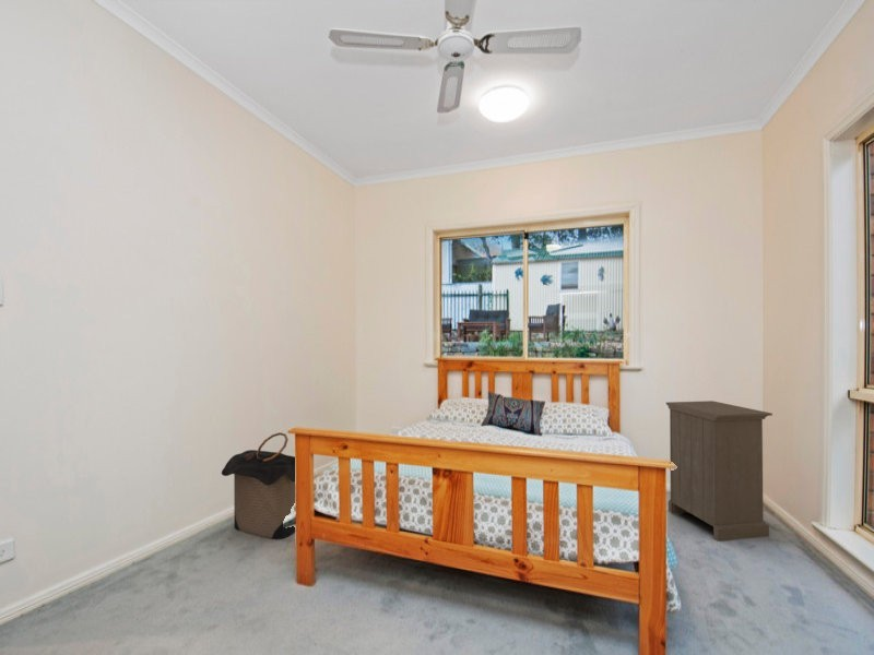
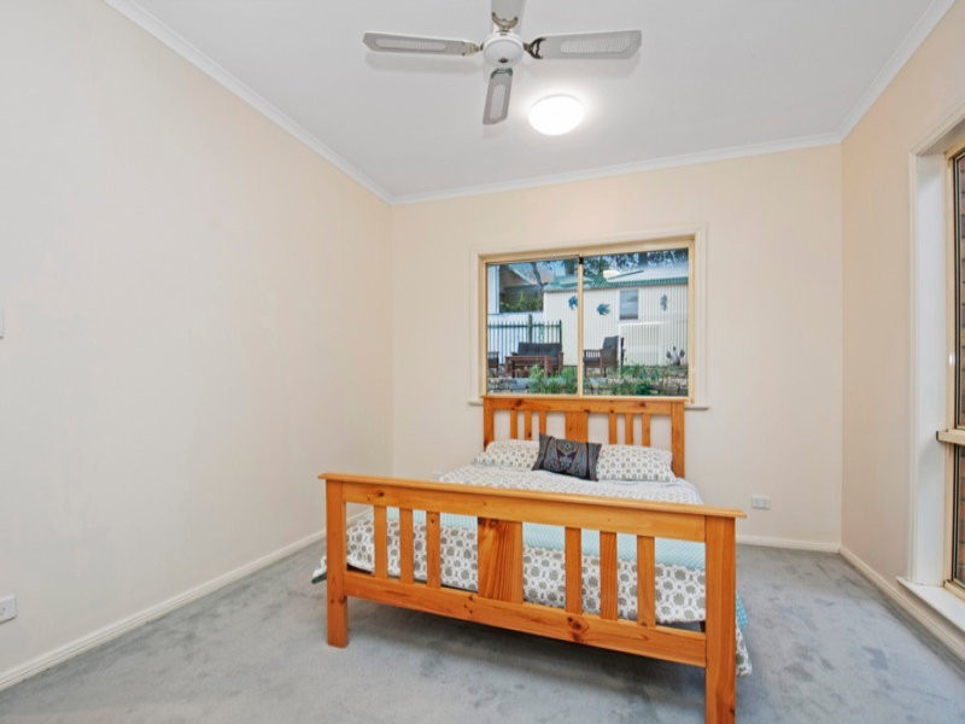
- laundry hamper (263, 481)
- nightstand (716, 465)
